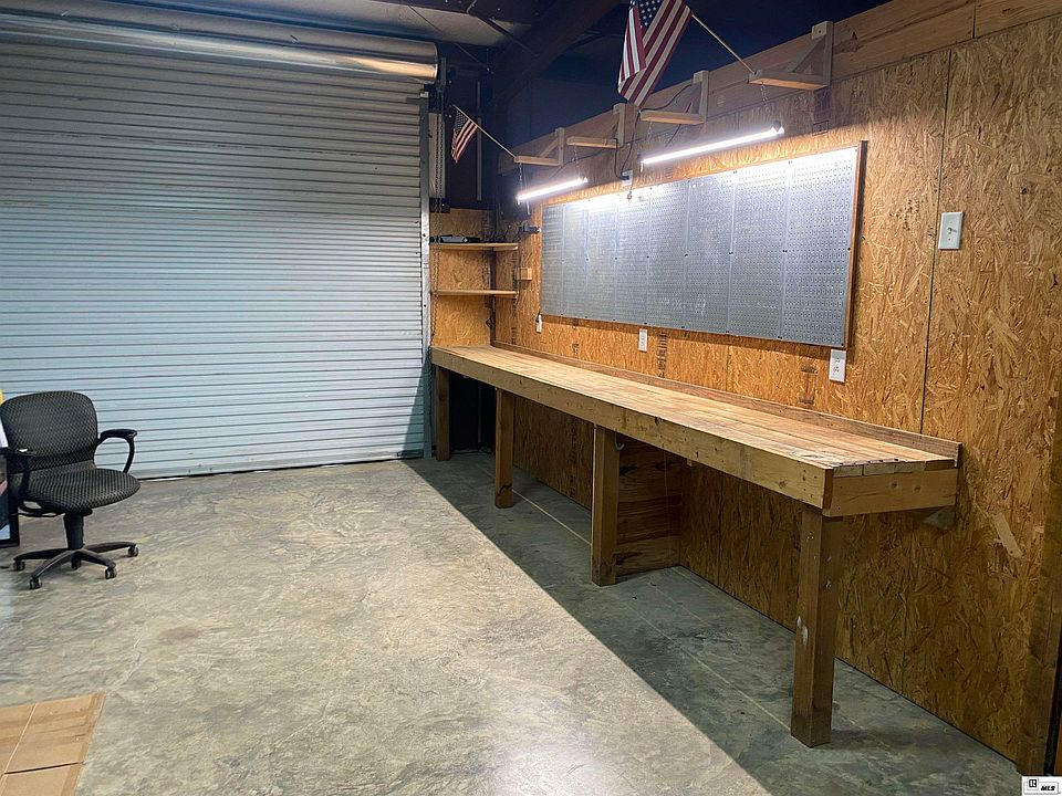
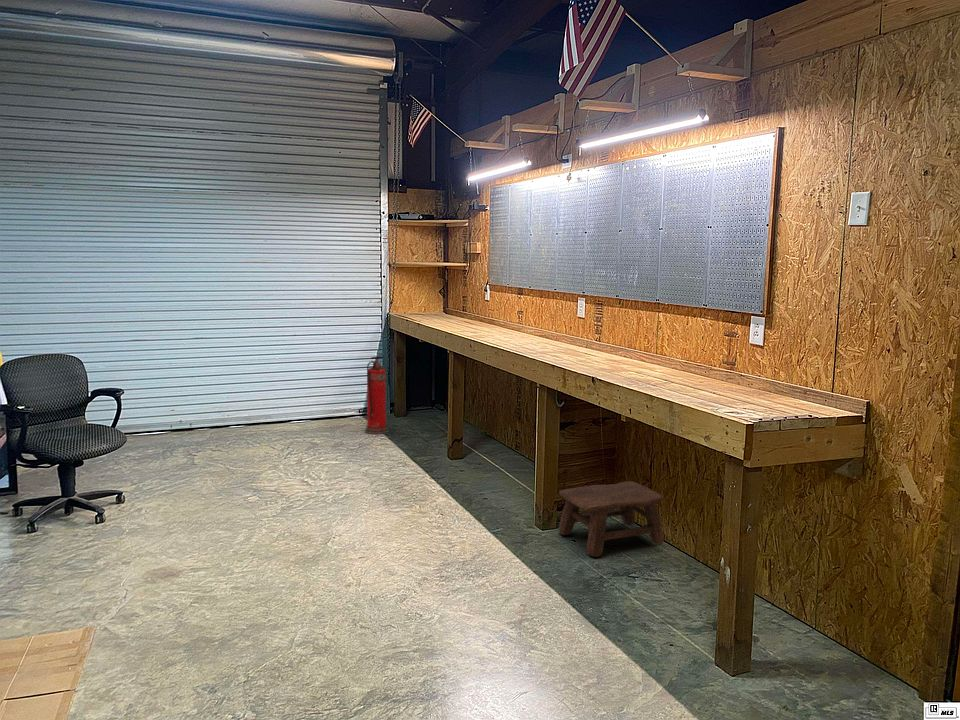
+ stool (612, 515)
+ fire extinguisher (376, 394)
